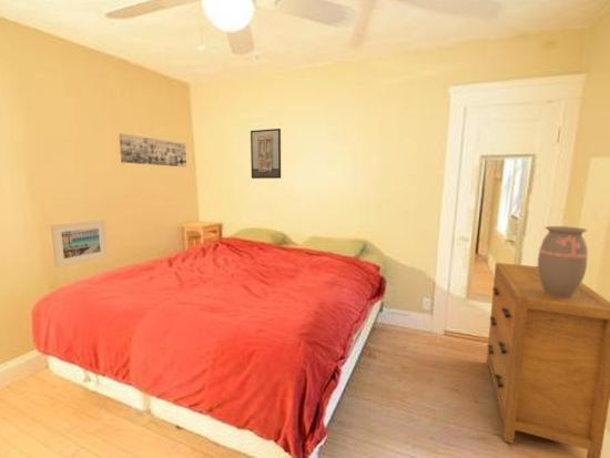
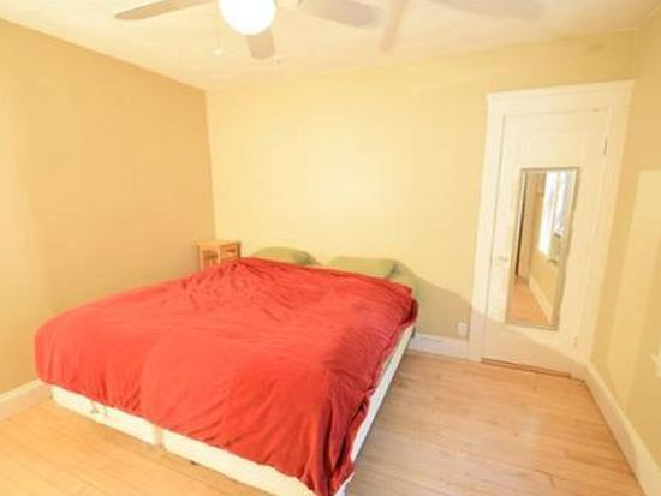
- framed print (265, 154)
- dresser (535, 344)
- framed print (81, 242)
- decorative vase (561, 261)
- wall art (156, 152)
